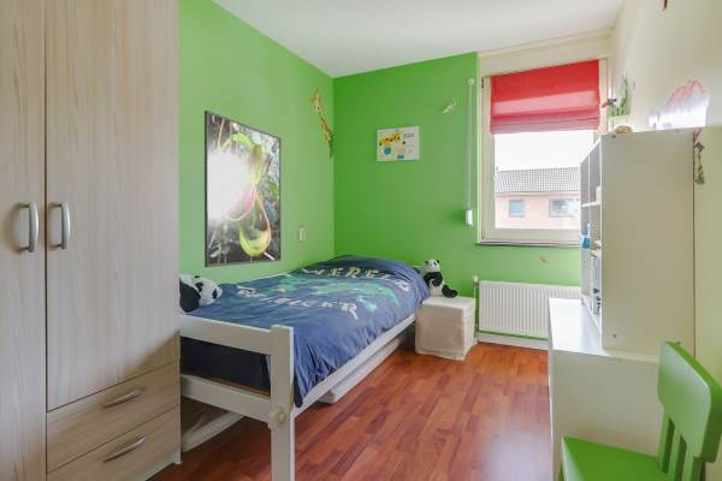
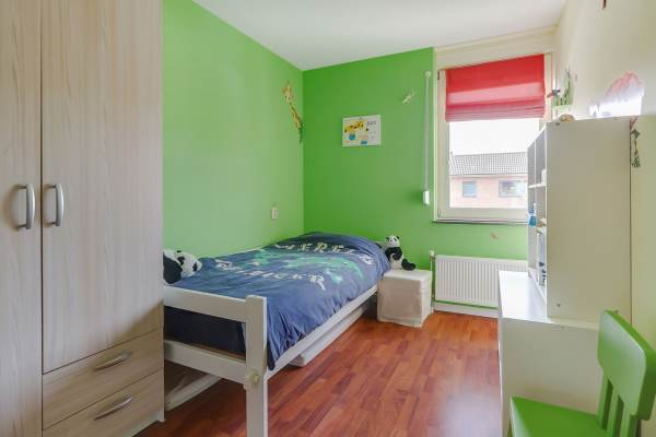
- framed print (247, 195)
